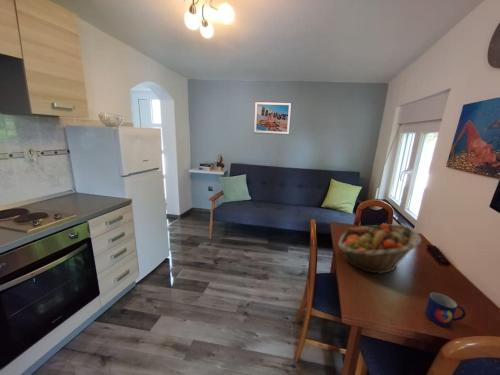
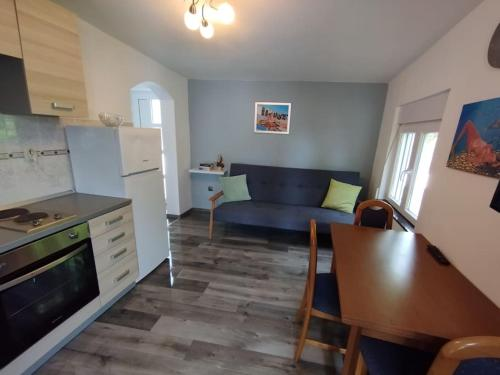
- fruit basket (375, 243)
- mug (446, 310)
